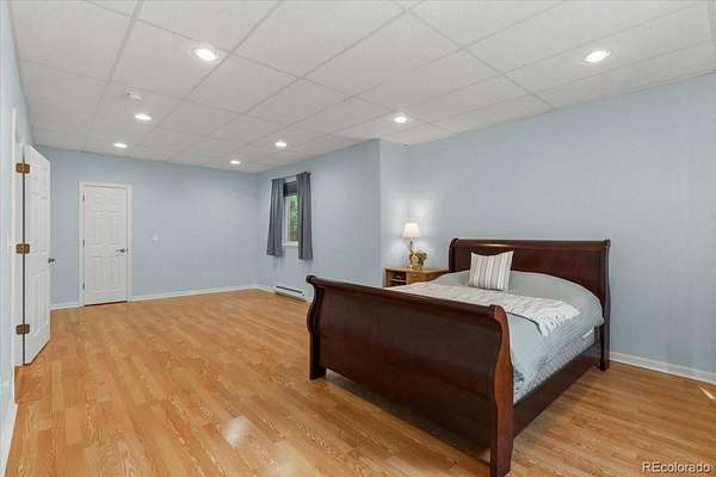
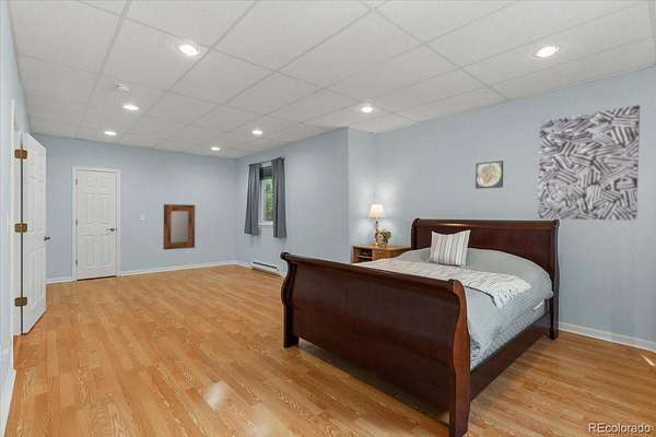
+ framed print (489, 175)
+ wall art (584, 166)
+ home mirror (179, 226)
